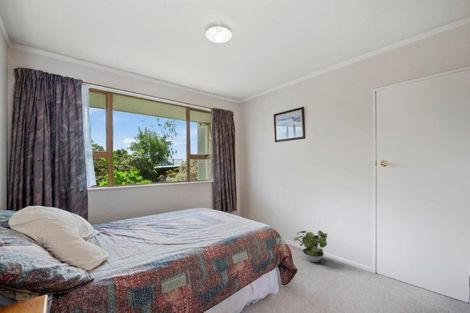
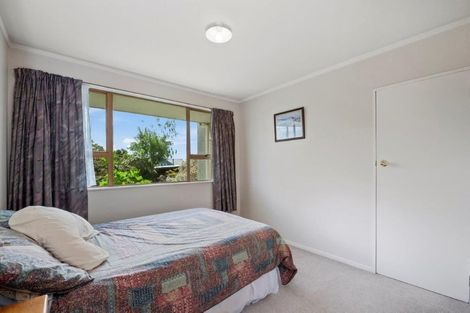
- potted plant (310, 244)
